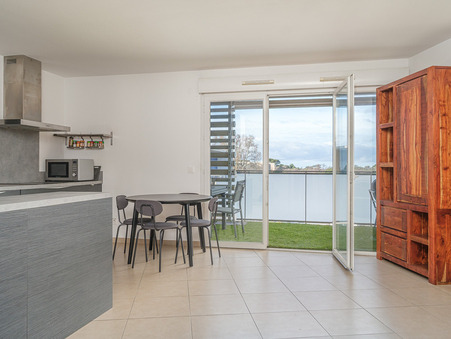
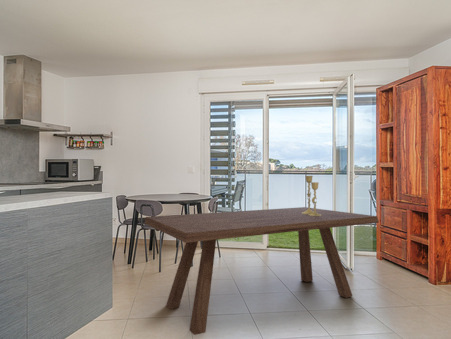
+ dining table (262, 234)
+ candlestick (310, 194)
